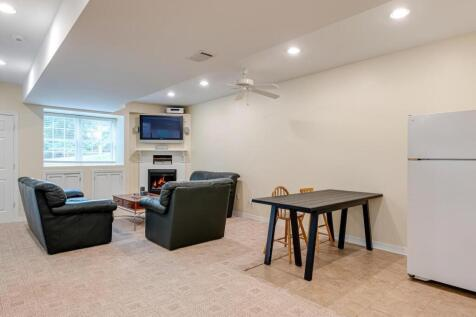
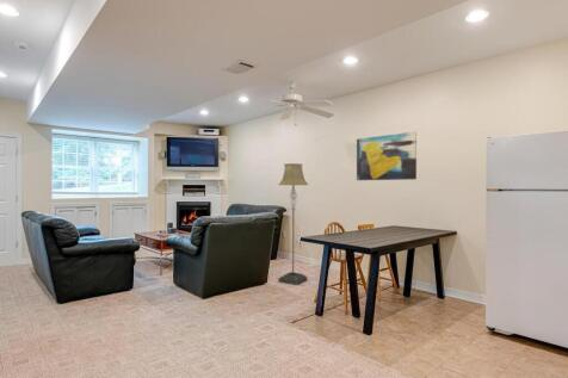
+ wall art (384, 157)
+ floor lamp (292, 222)
